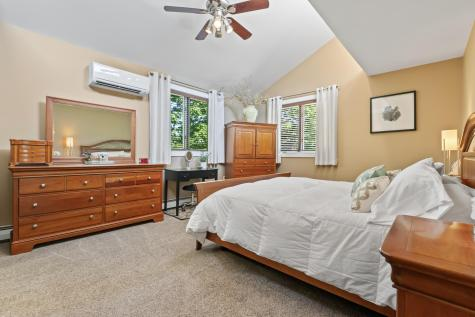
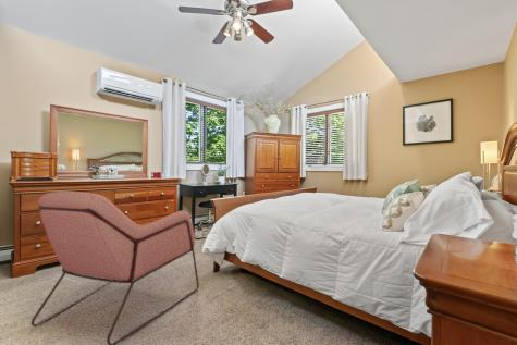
+ armchair (121, 246)
